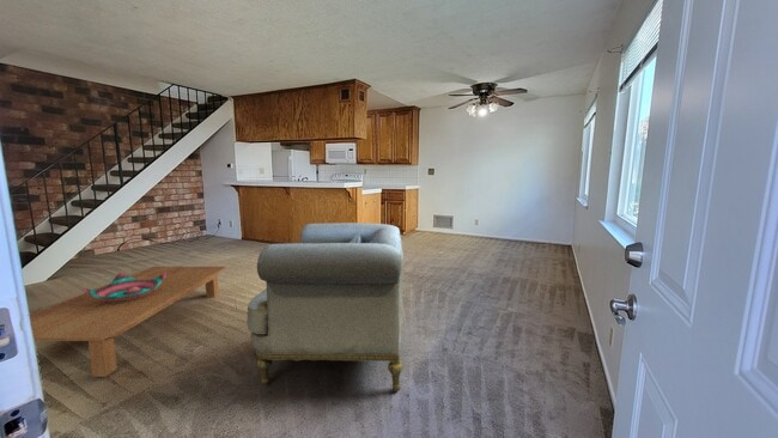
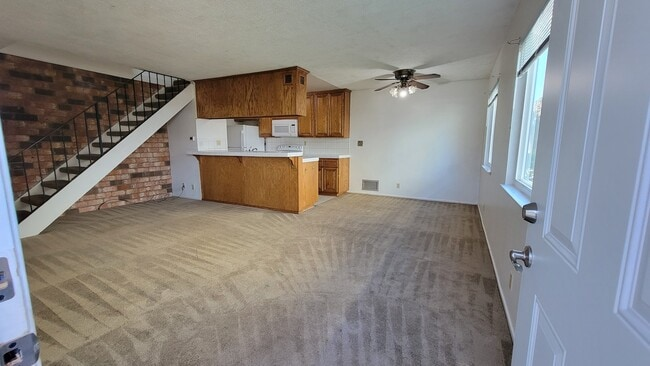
- coffee table (136, 309)
- armchair (333, 294)
- decorative bowl (127, 288)
